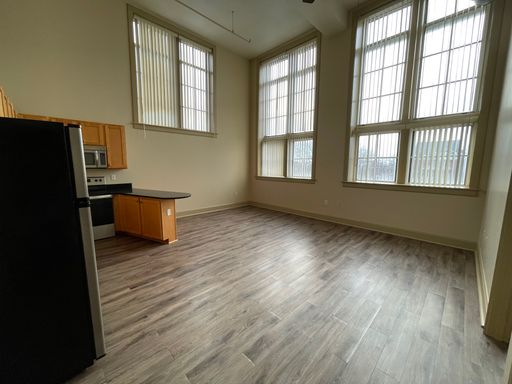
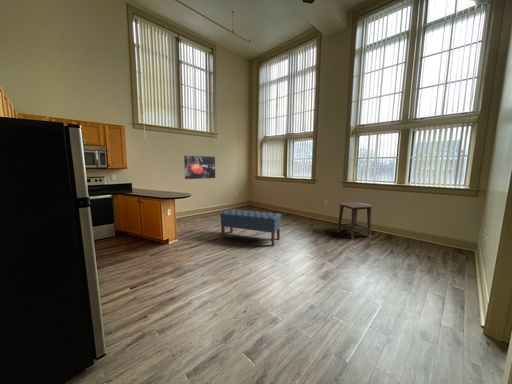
+ wall art (200, 167)
+ bench (250, 225)
+ side table (354, 219)
